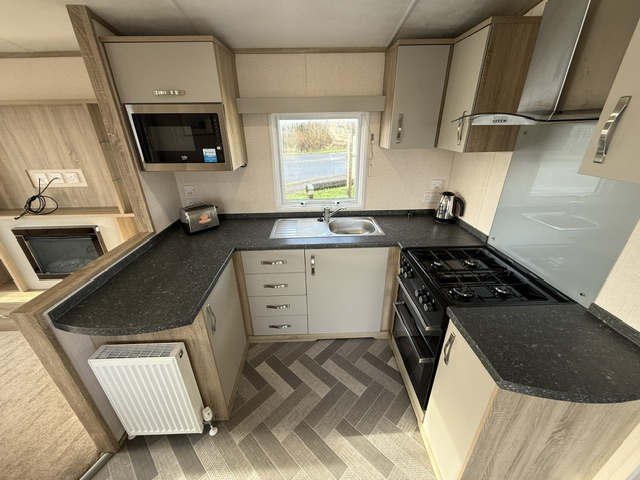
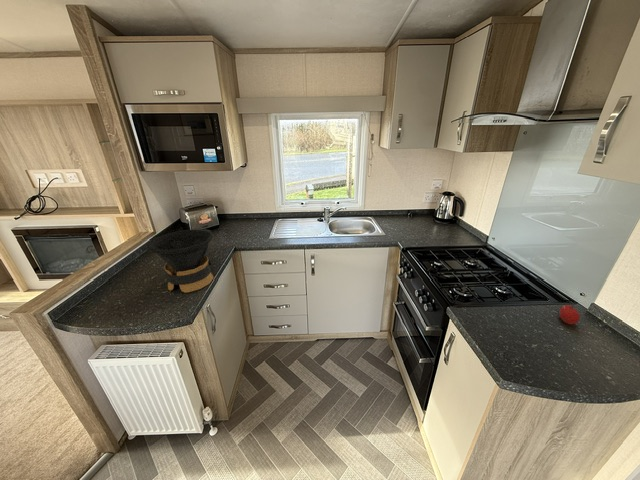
+ coffee maker (189, 258)
+ apple (569, 313)
